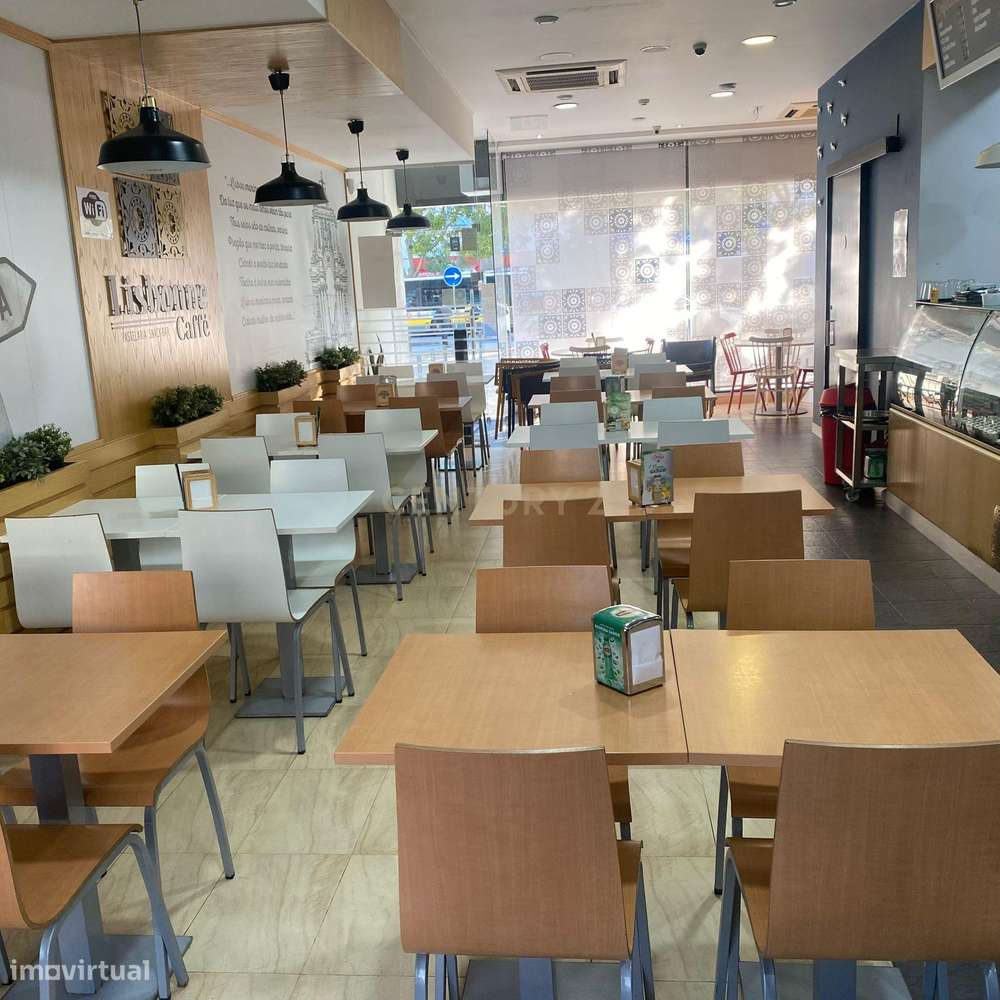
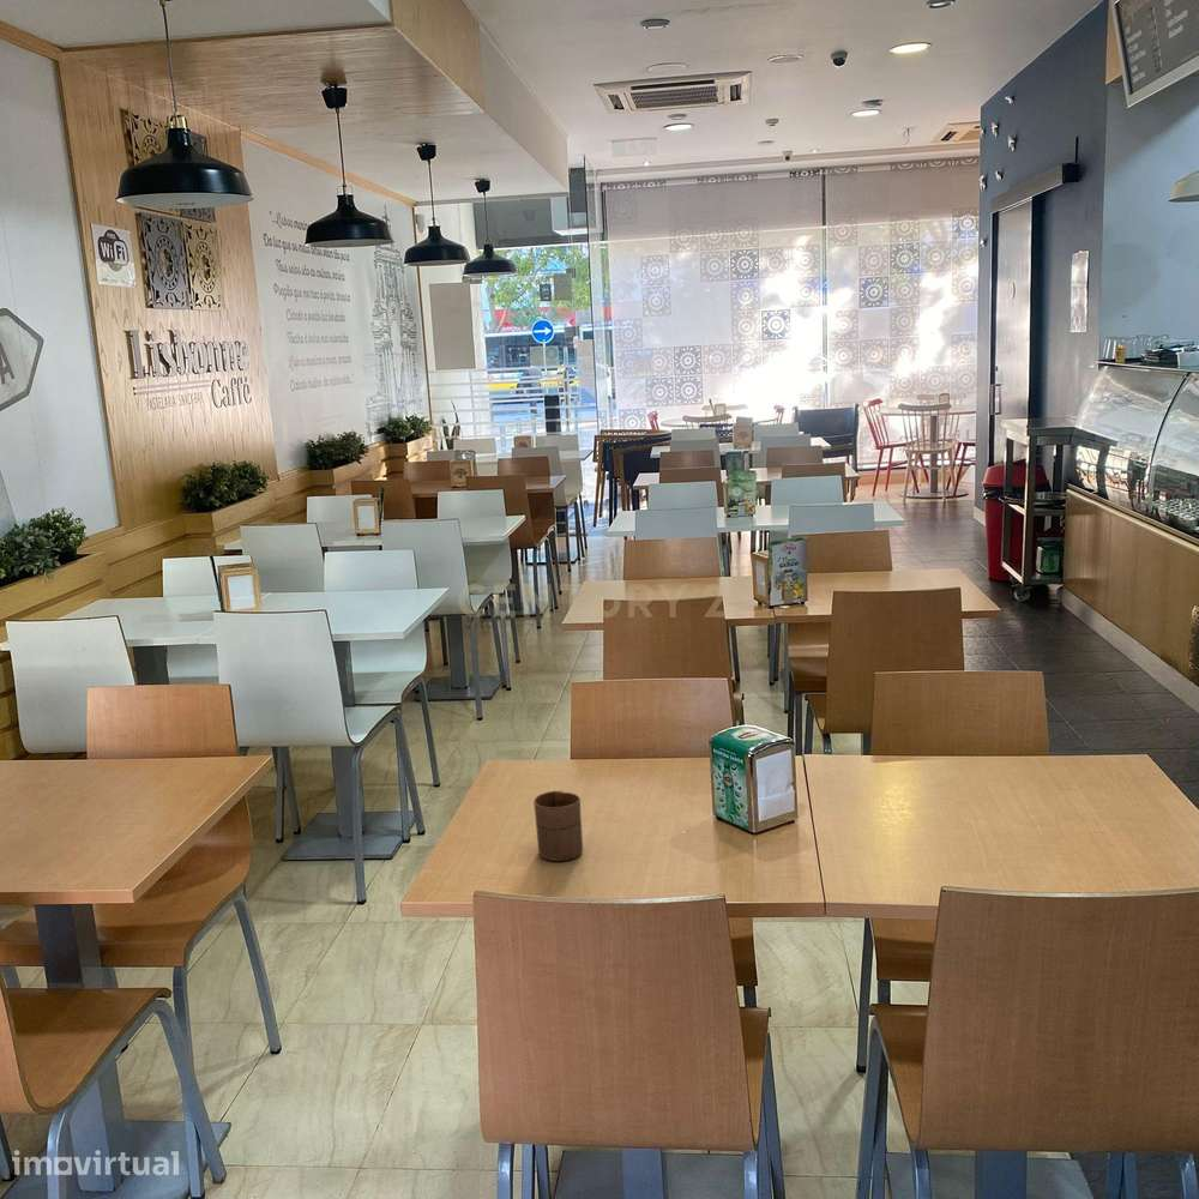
+ cup (558, 824)
